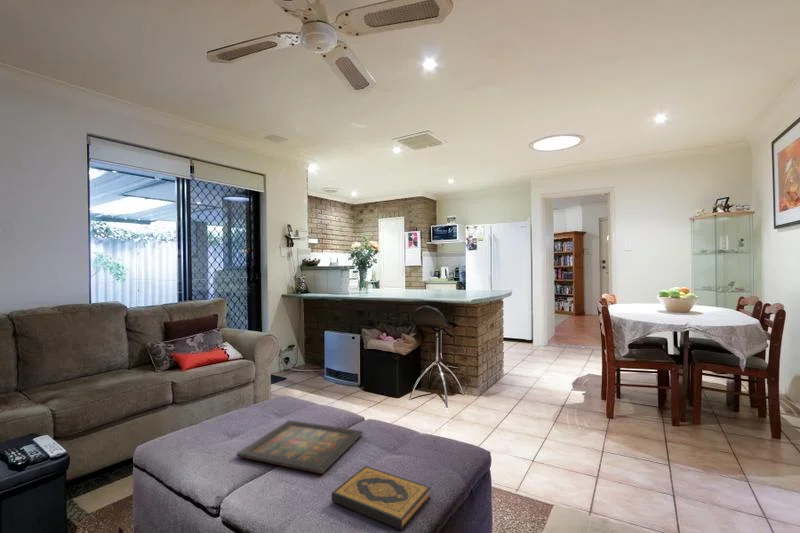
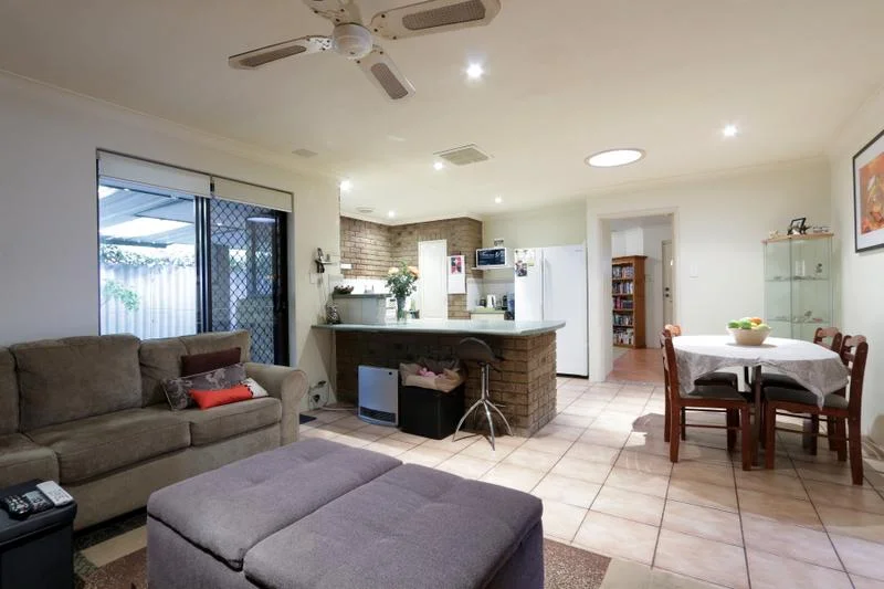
- hardback book (381, 494)
- icon panel (303, 443)
